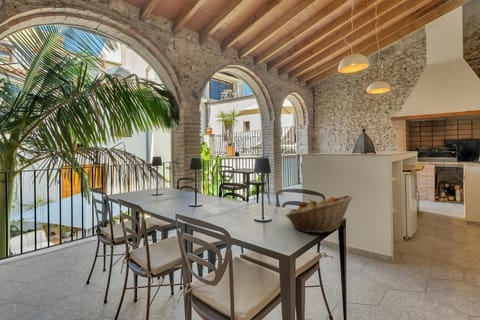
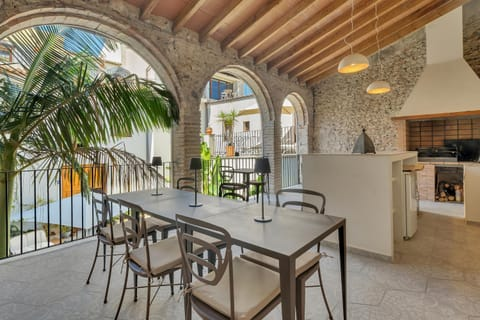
- fruit basket (319, 211)
